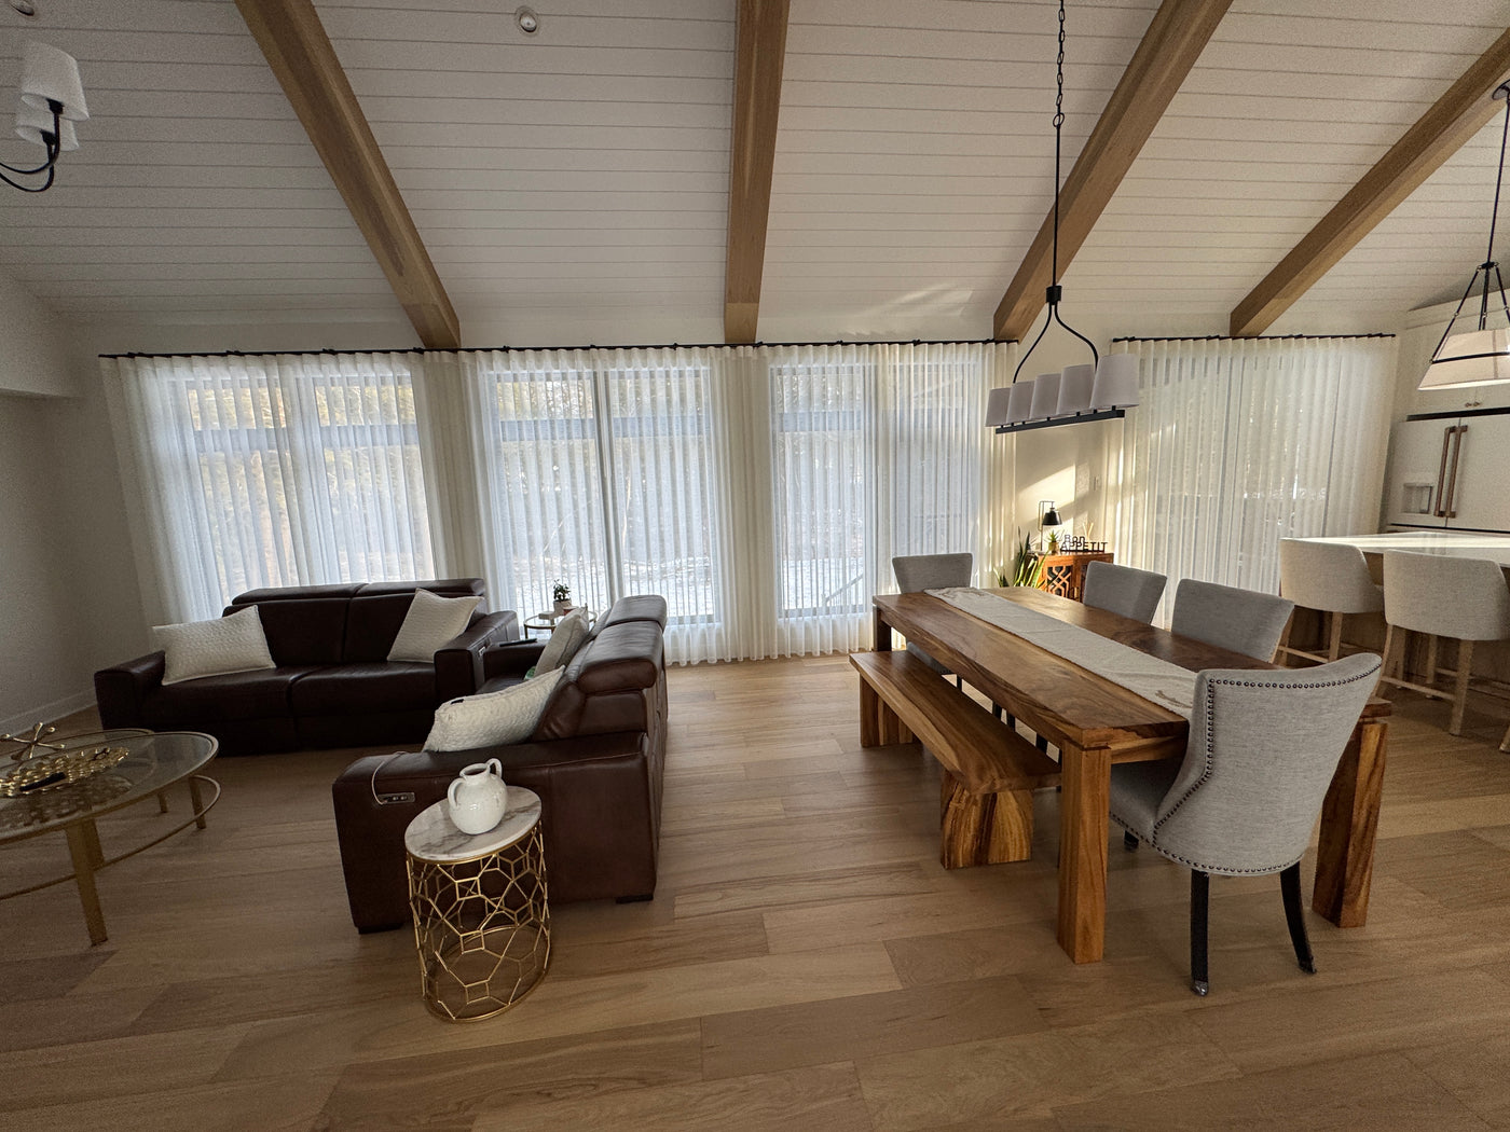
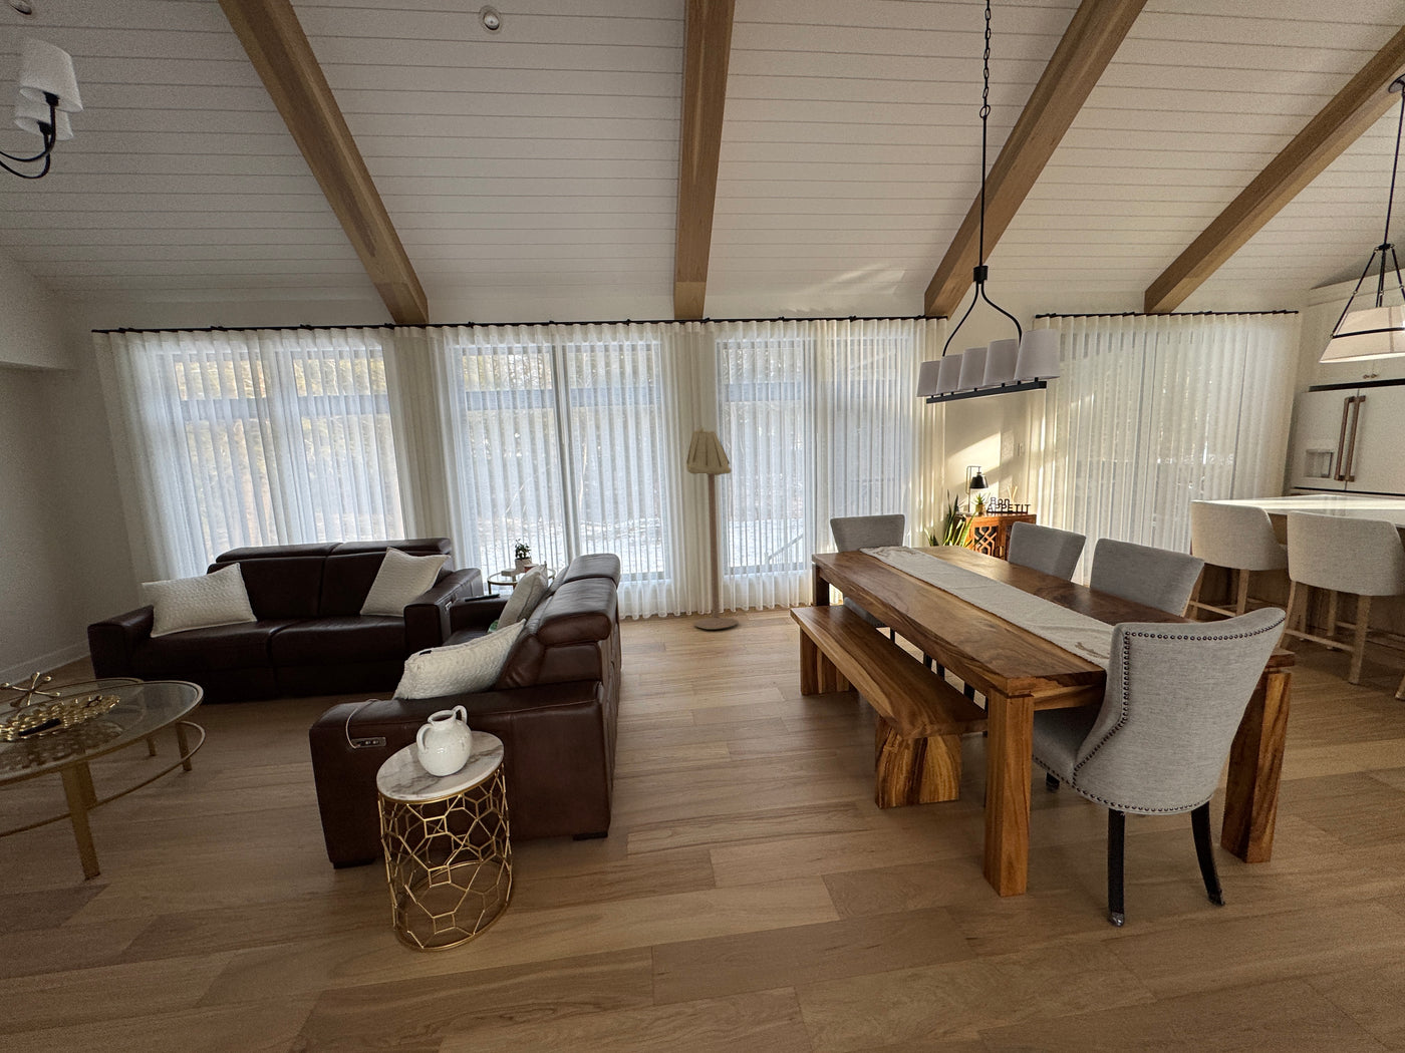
+ floor lamp (710, 525)
